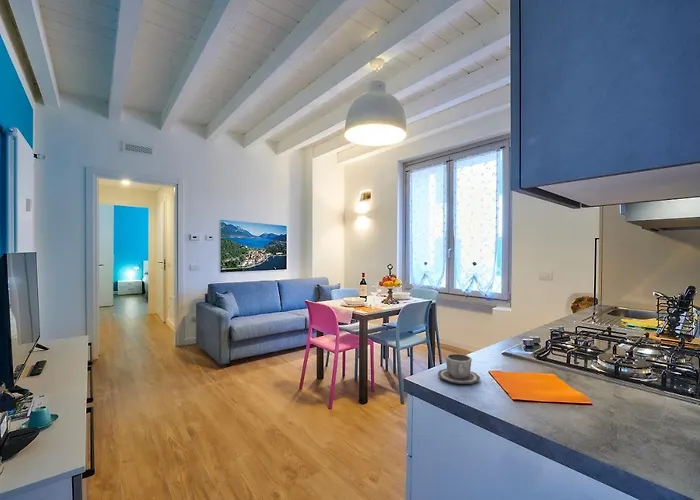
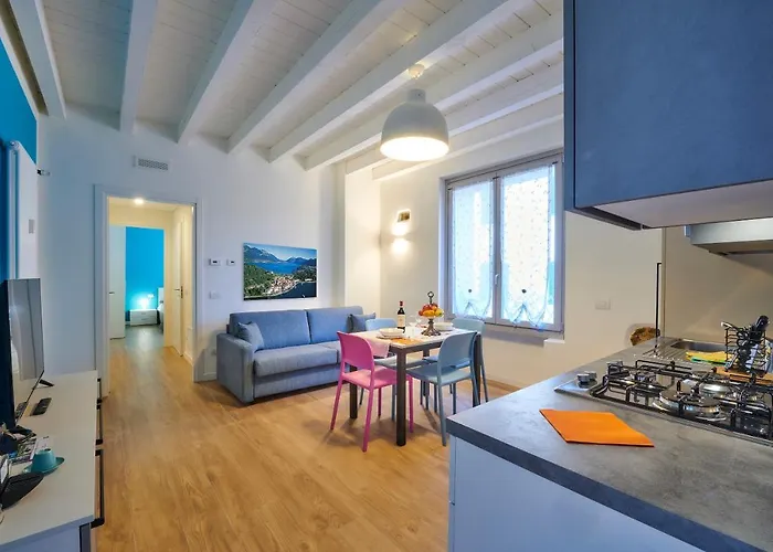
- cup (458, 367)
